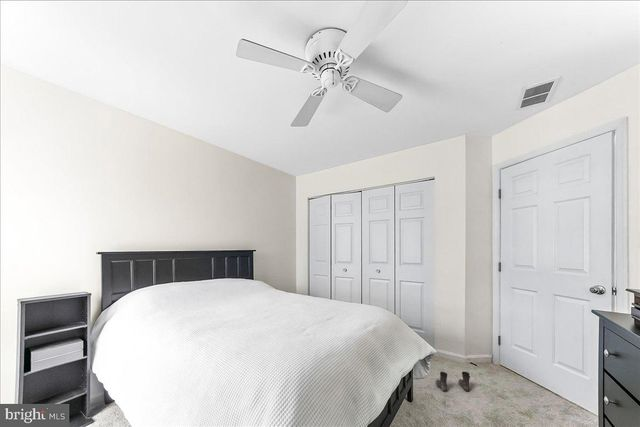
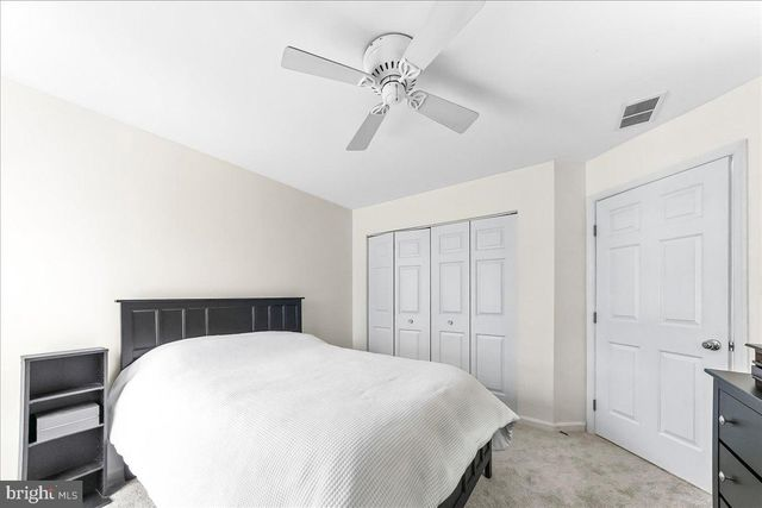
- boots (446, 378)
